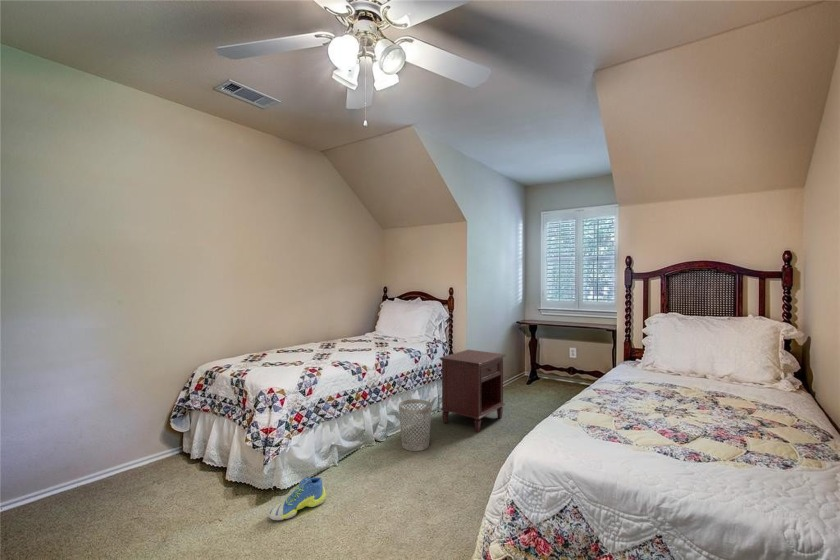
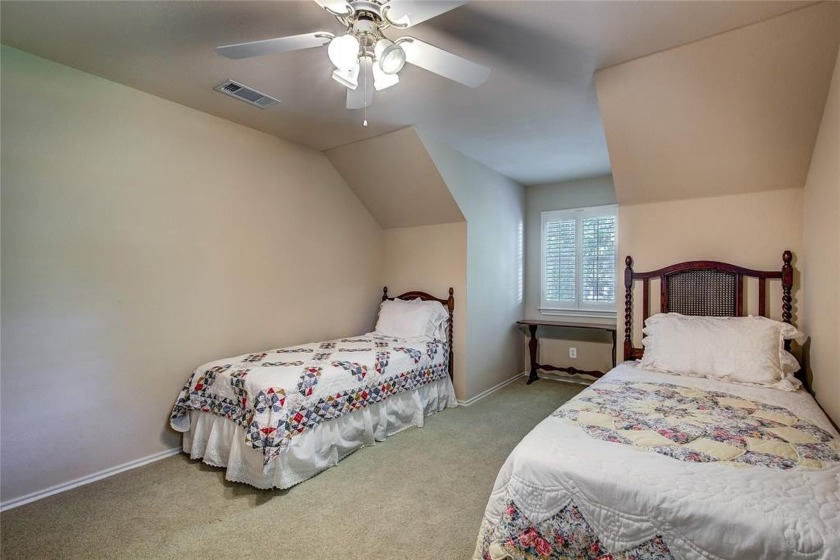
- nightstand (473, 388)
- wastebasket (415, 424)
- sneaker (297, 494)
